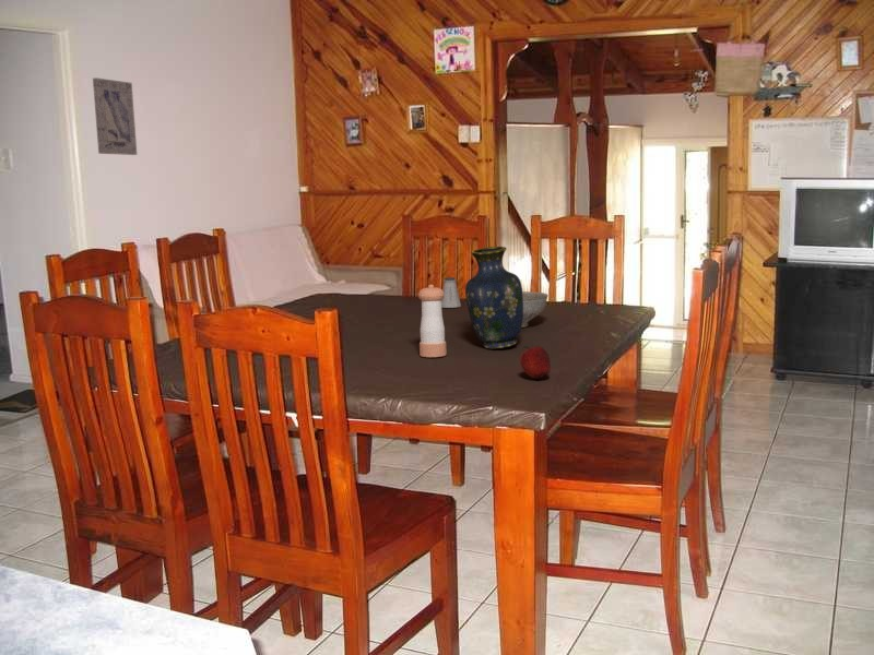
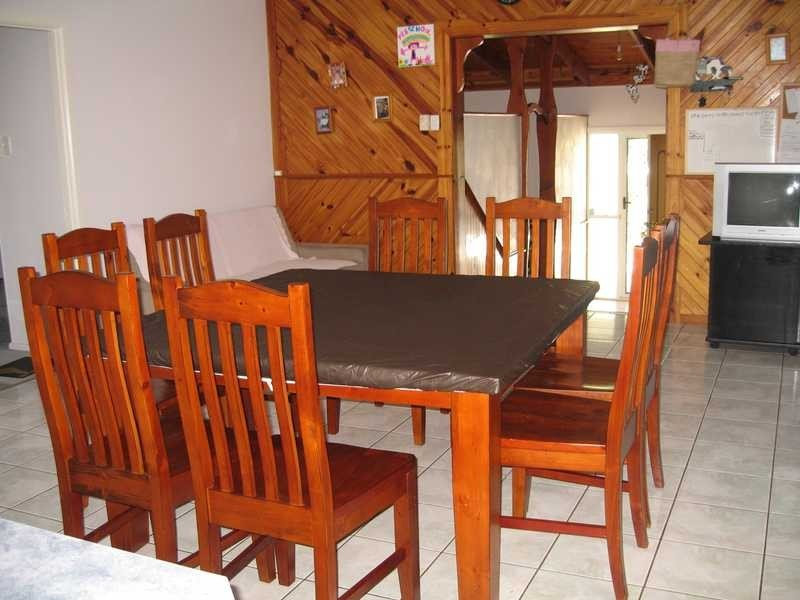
- vase (494, 297)
- pepper shaker (432, 320)
- saltshaker (450, 291)
- wall art (115, 117)
- decorative bowl (523, 310)
- apple (535, 362)
